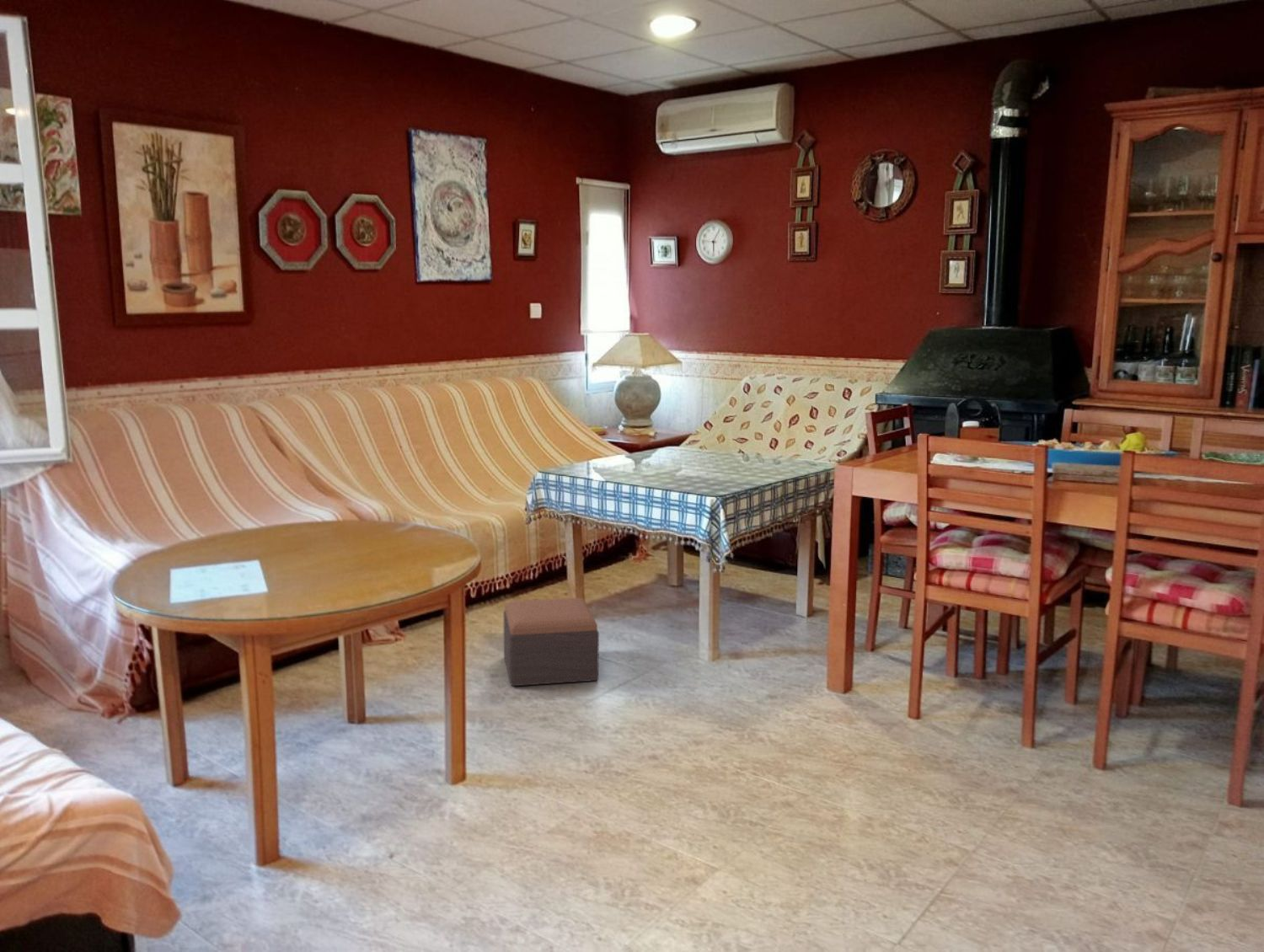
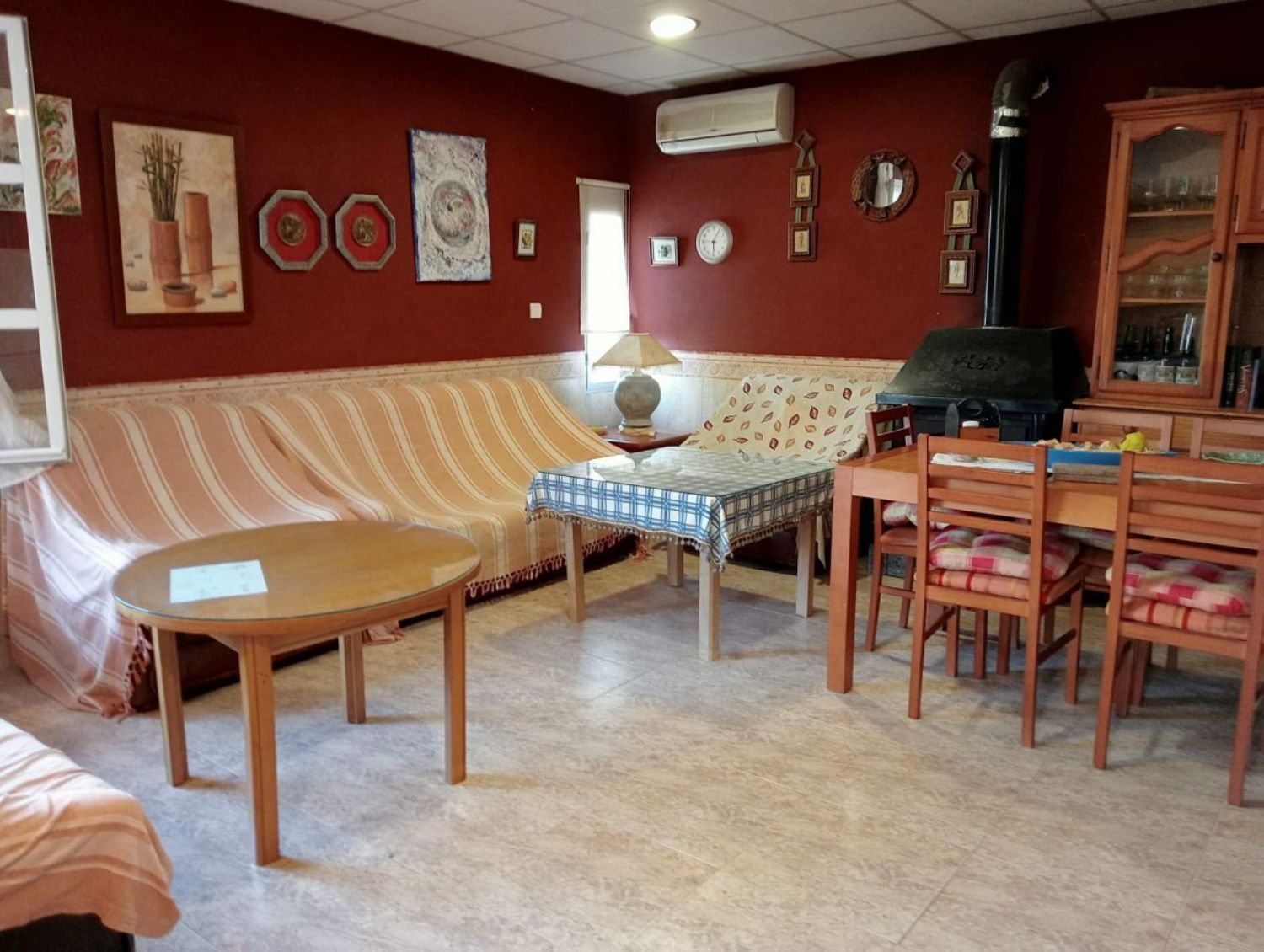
- footstool (549, 638)
